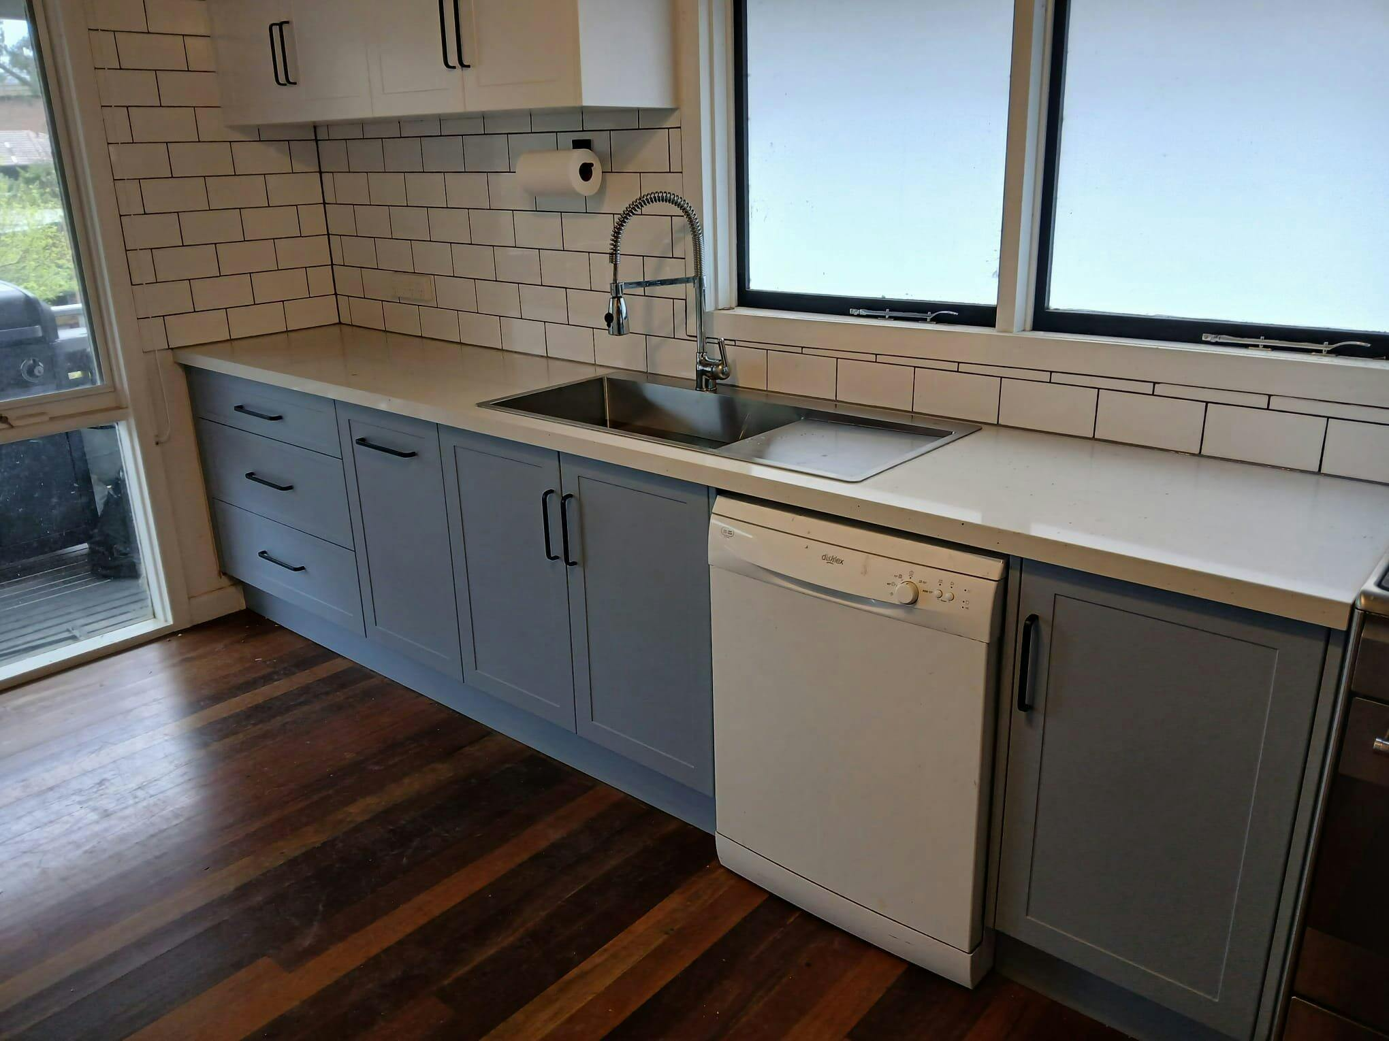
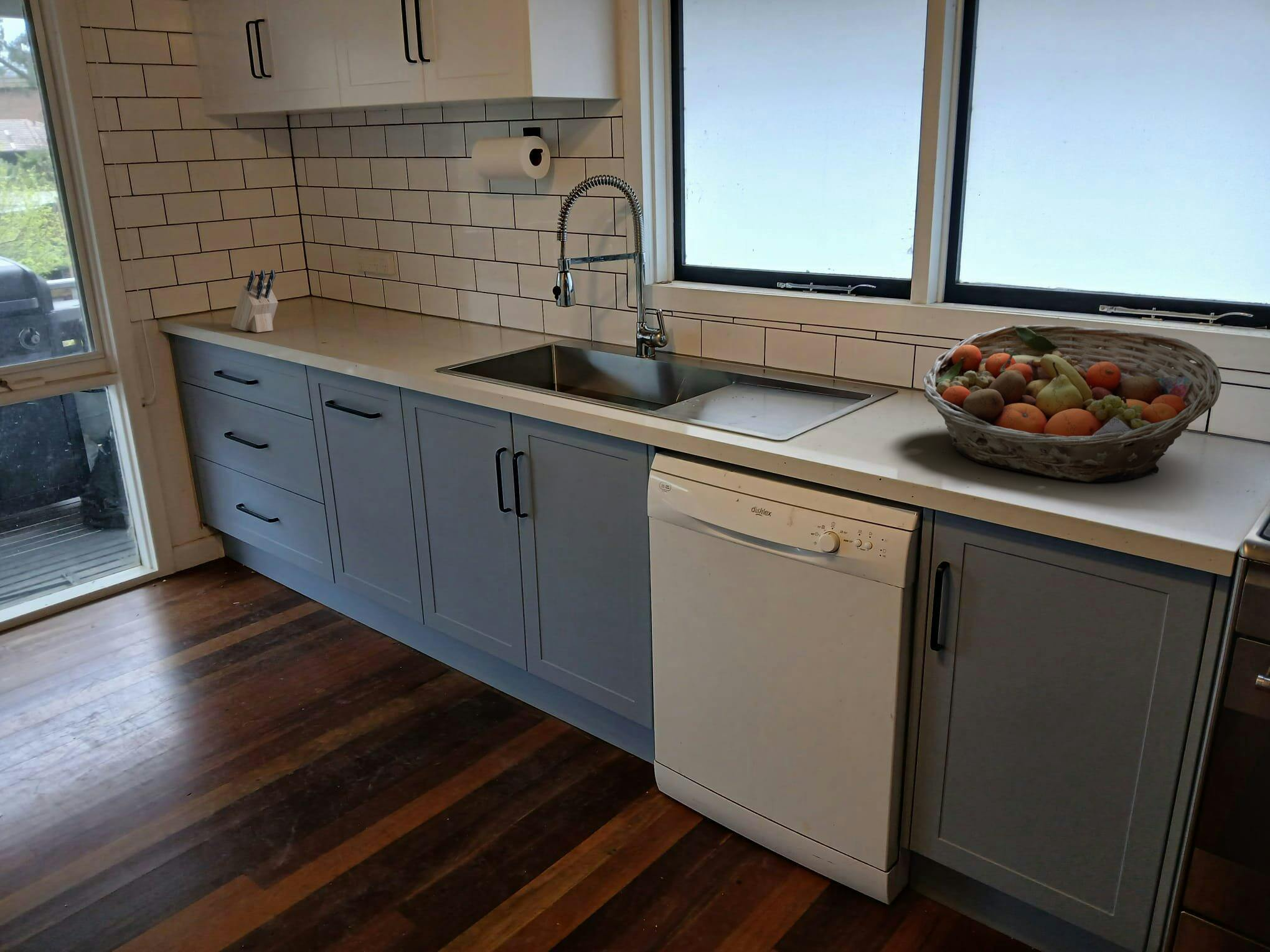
+ knife block (254, 299)
+ fruit basket (1060, 398)
